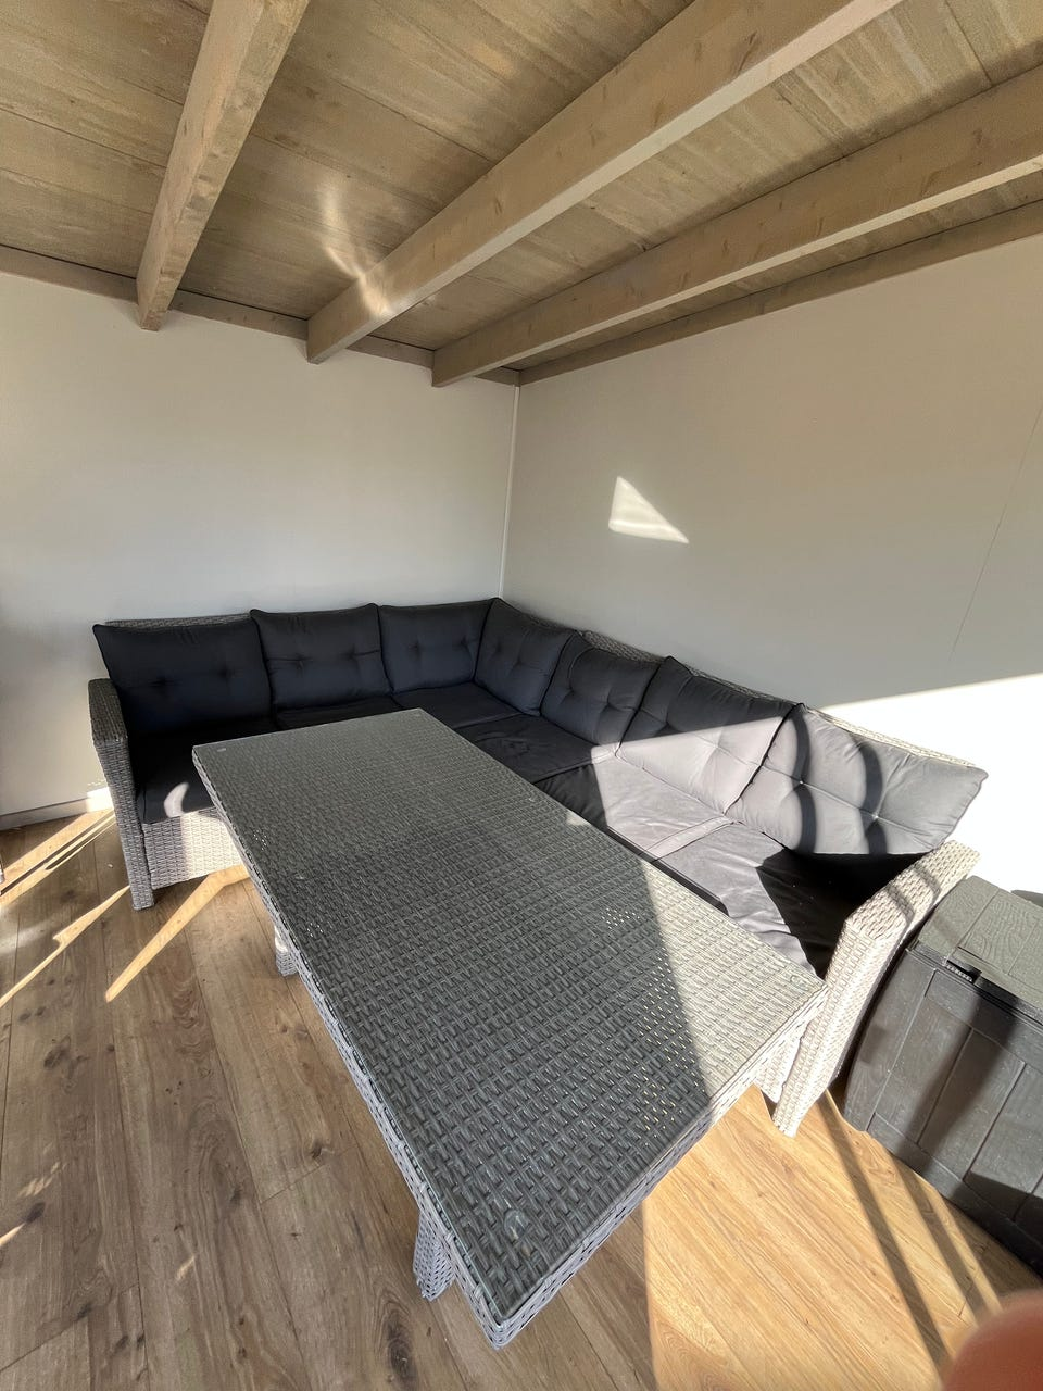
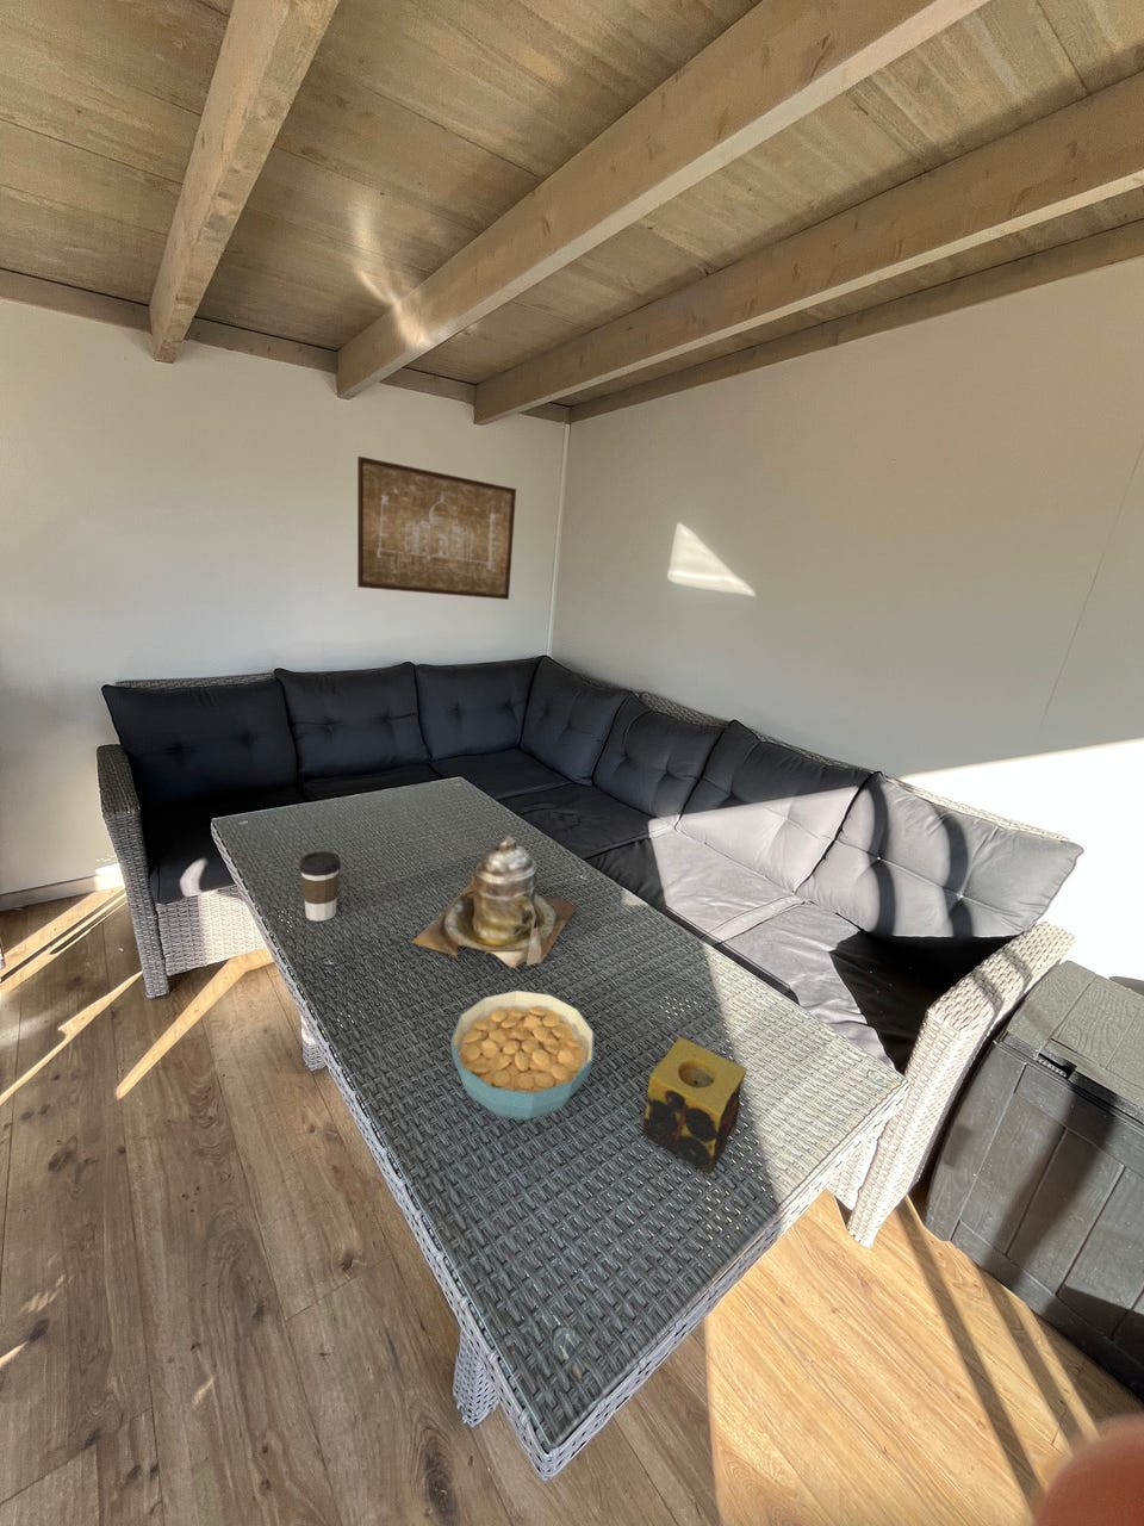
+ wall art (441, 535)
+ coffee cup (321, 886)
+ cereal bowl (520, 1065)
+ teapot (501, 880)
+ candle (693, 1102)
